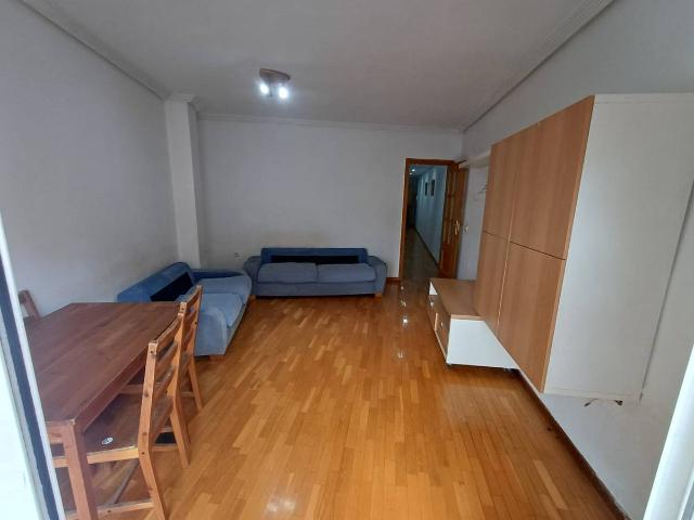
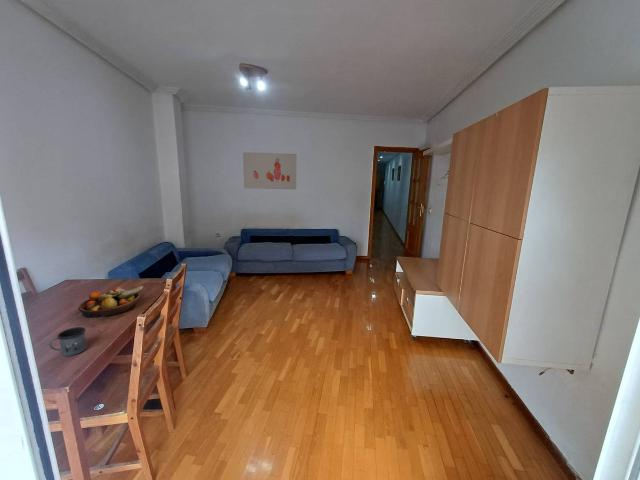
+ mug (68, 342)
+ fruit bowl (111, 298)
+ wall art (270, 171)
